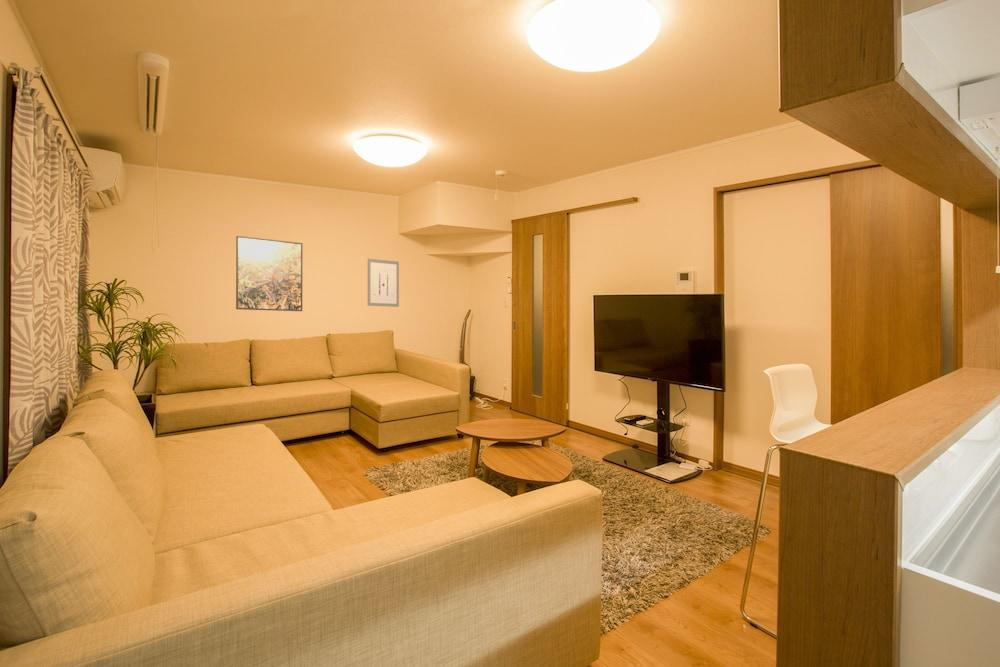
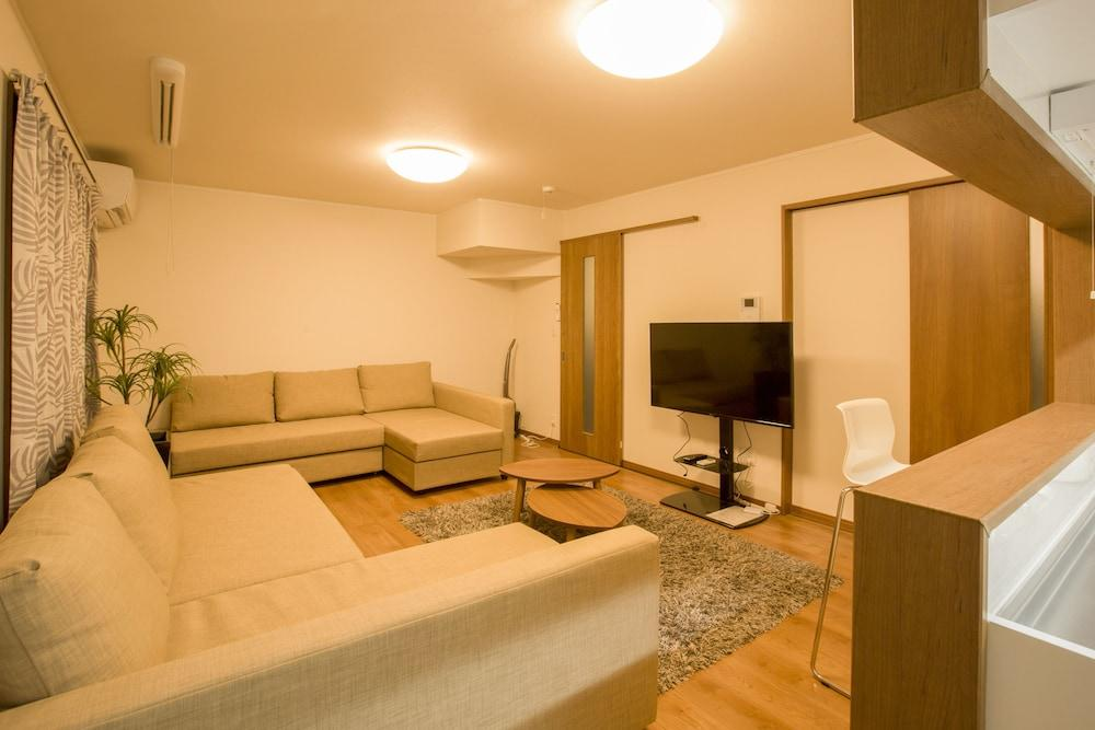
- wall art (383, 283)
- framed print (270, 275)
